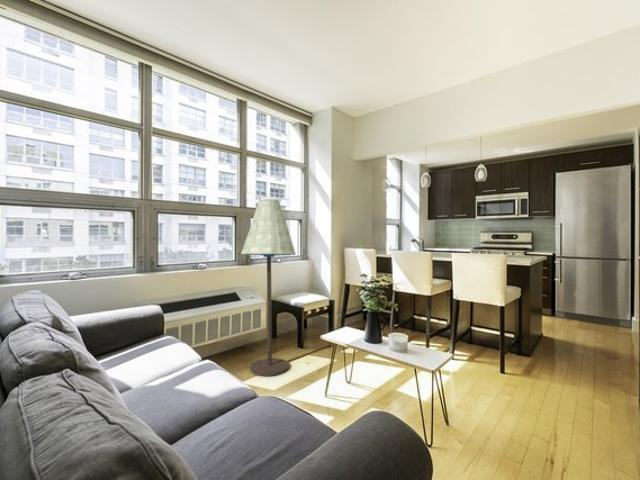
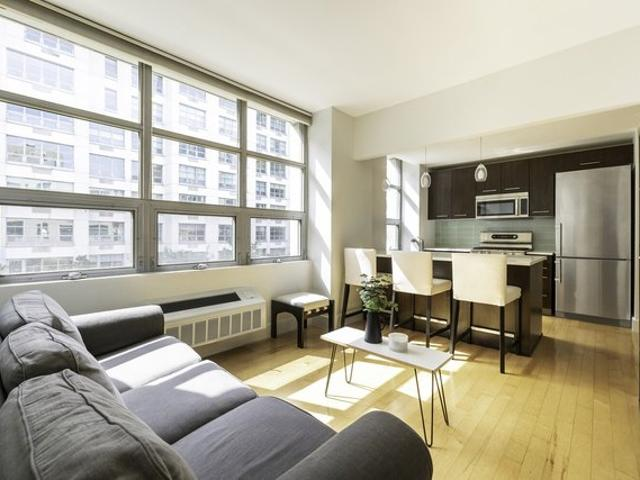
- floor lamp (269, 283)
